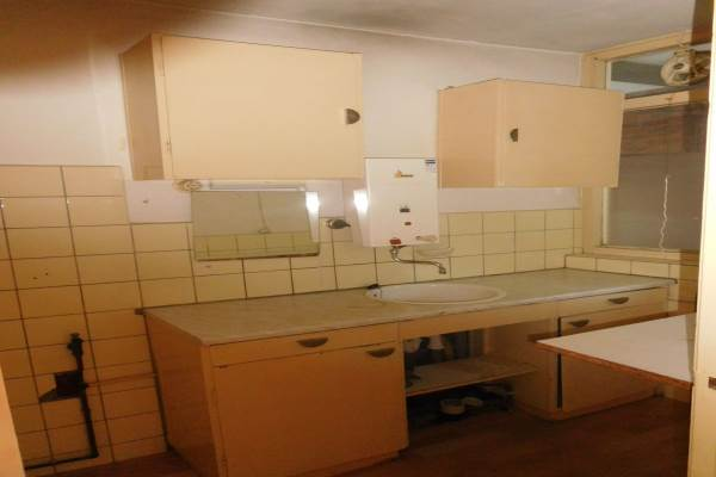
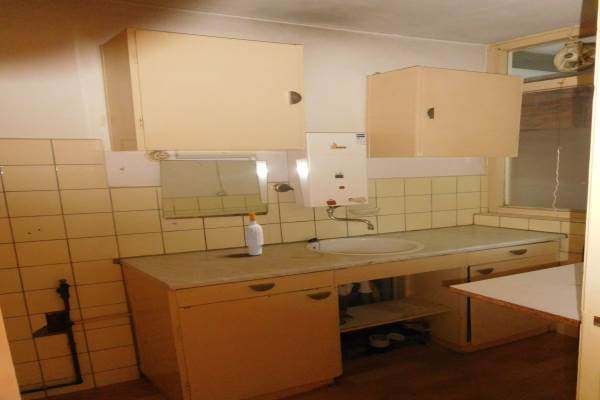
+ soap bottle (253, 233)
